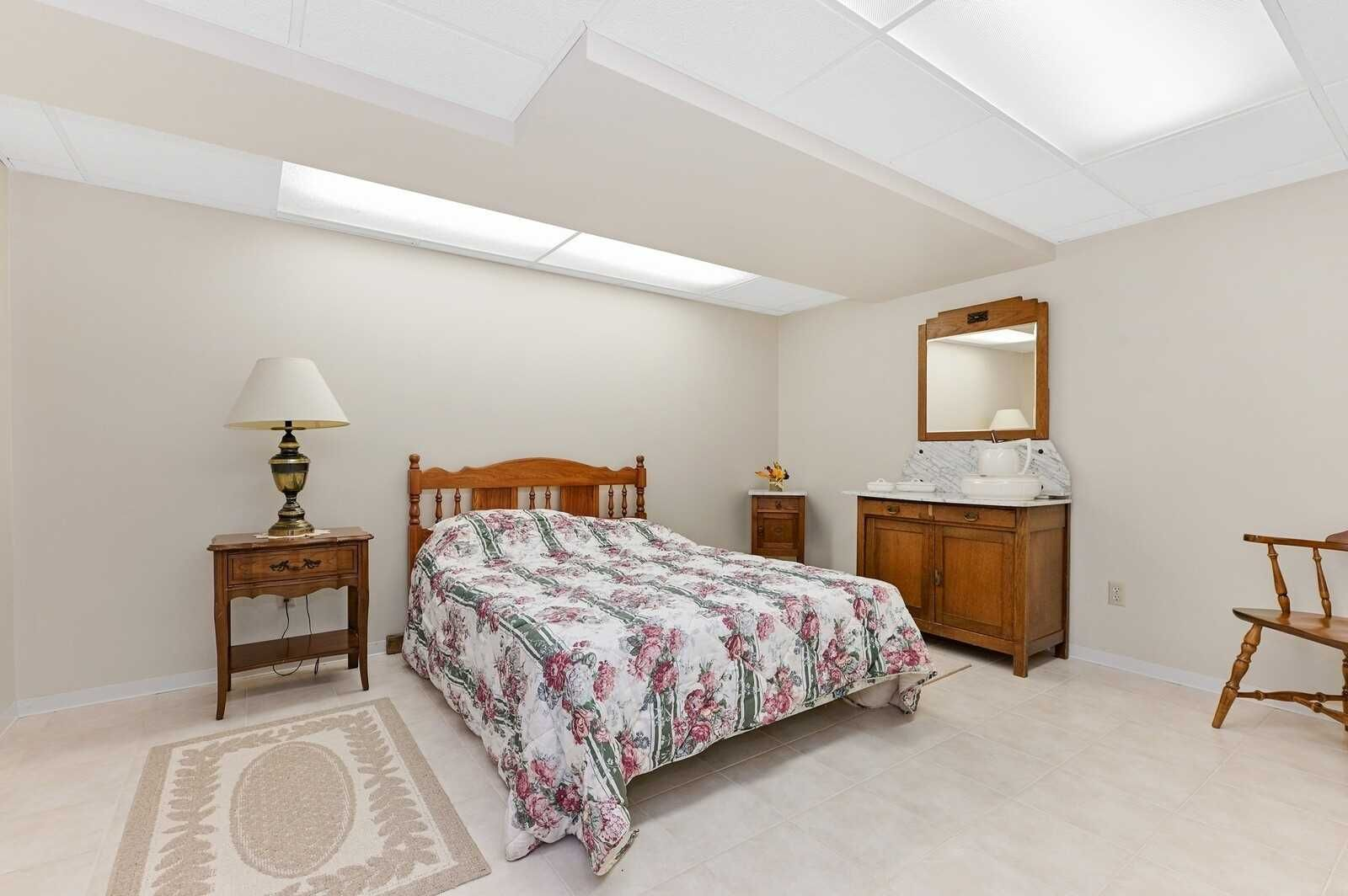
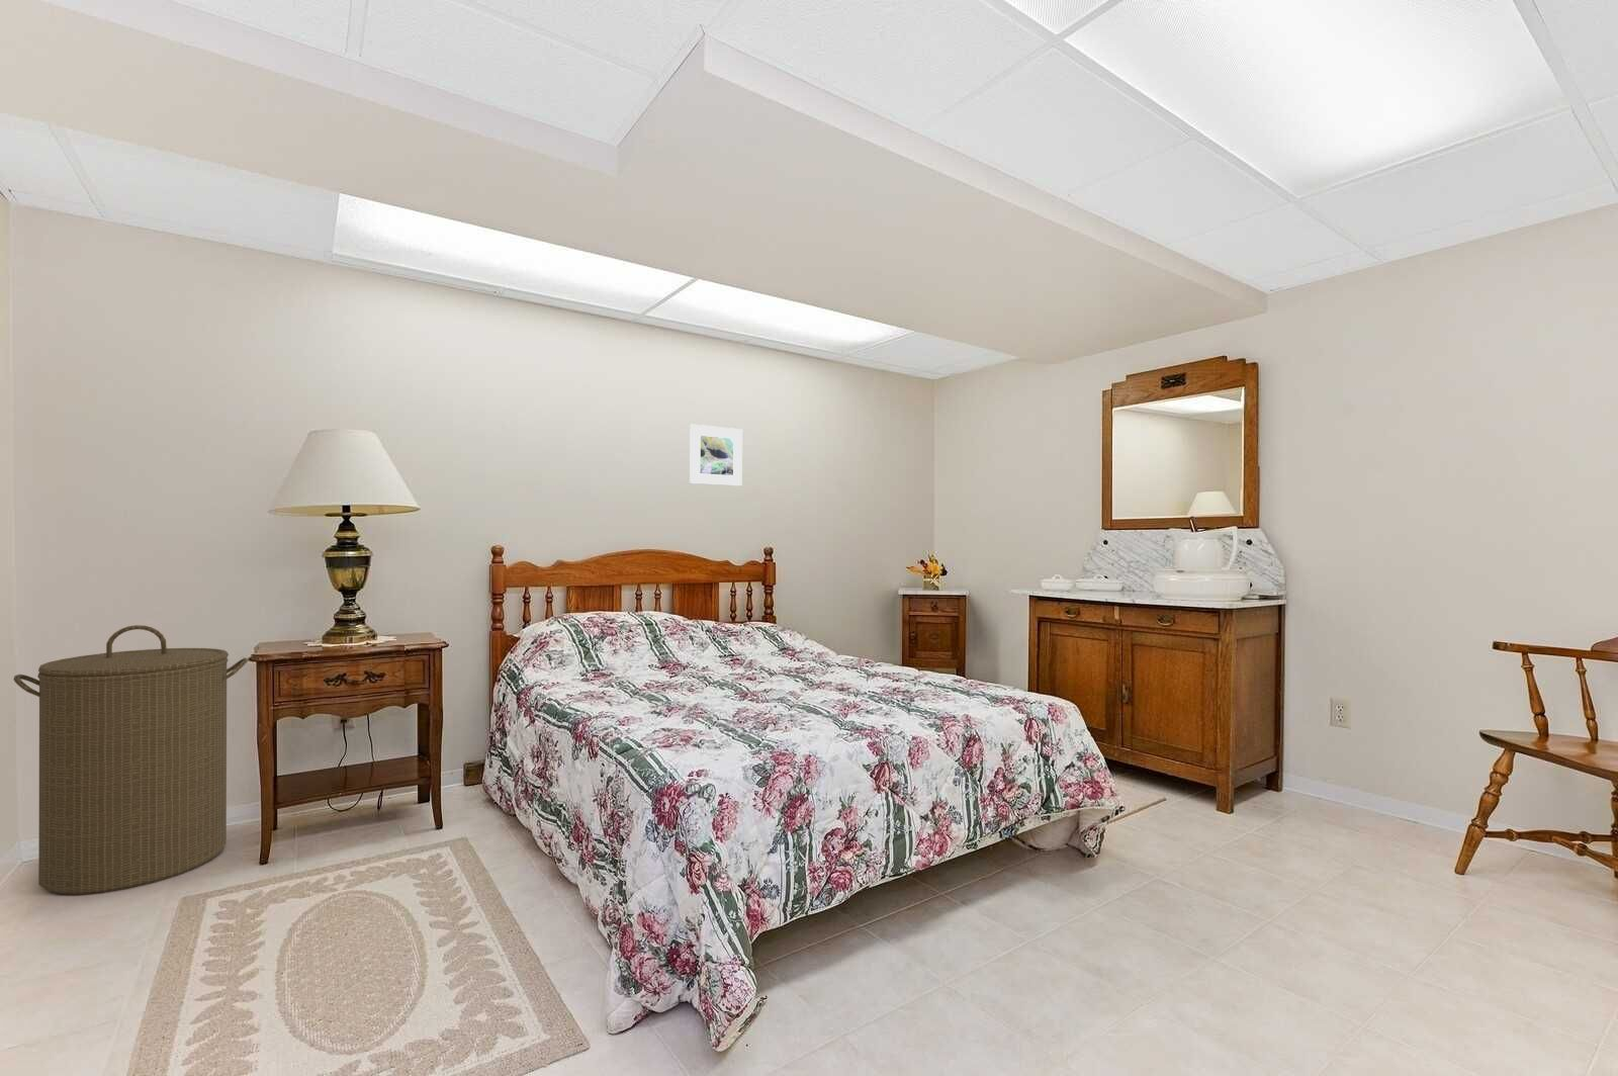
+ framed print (715, 455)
+ laundry hamper (138, 743)
